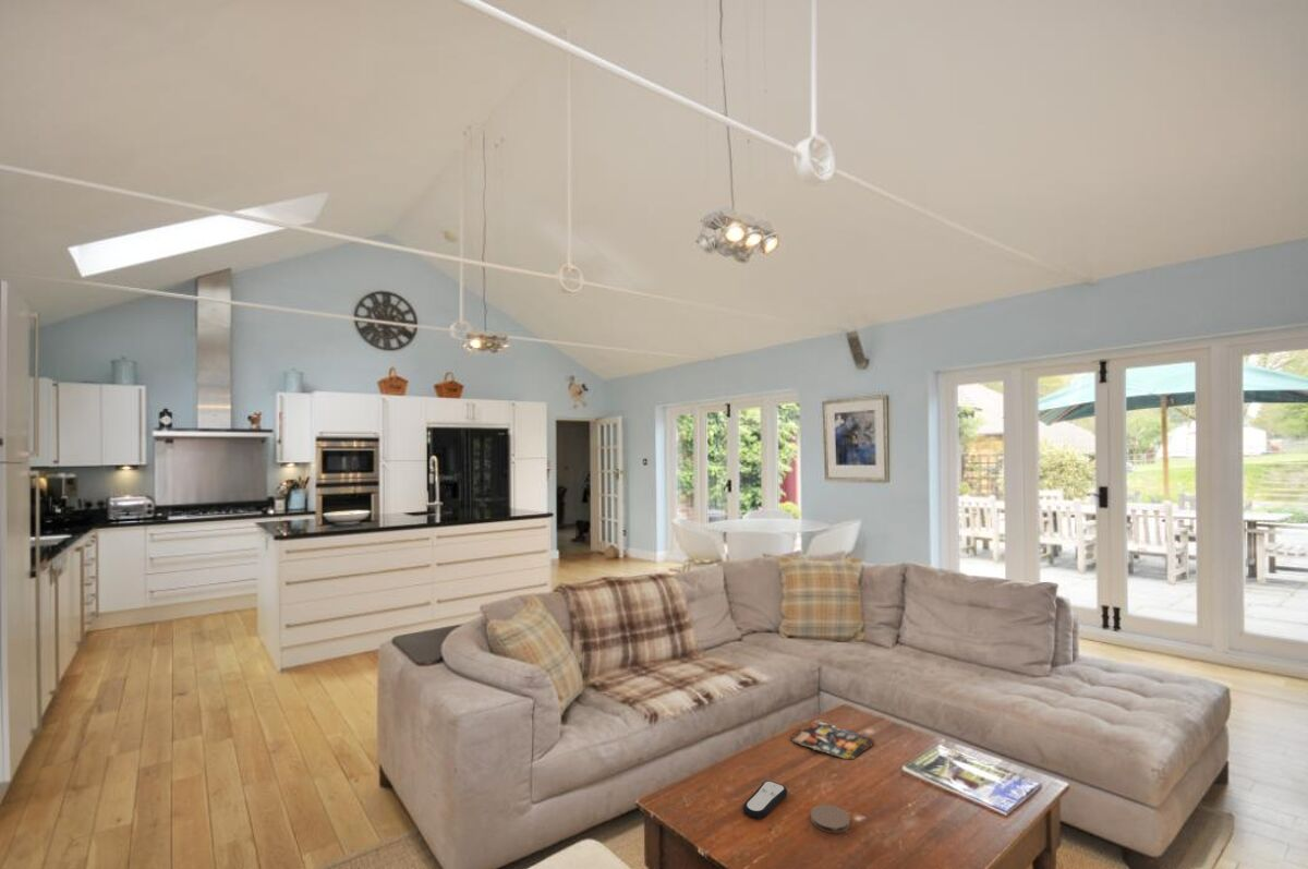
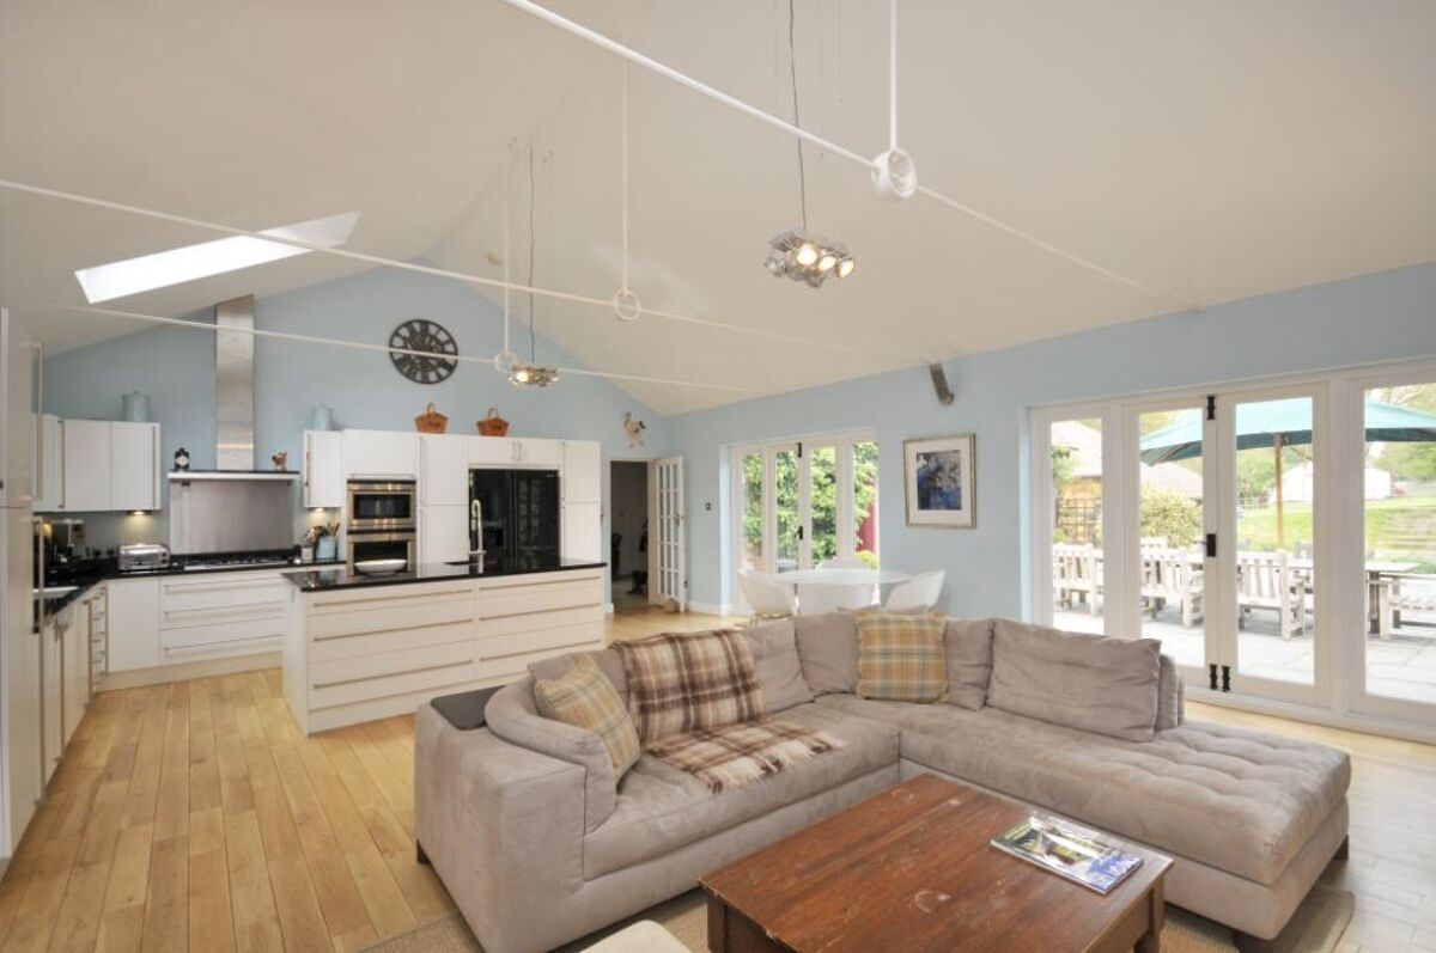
- magazine (831, 736)
- remote control (764, 798)
- coaster (829, 818)
